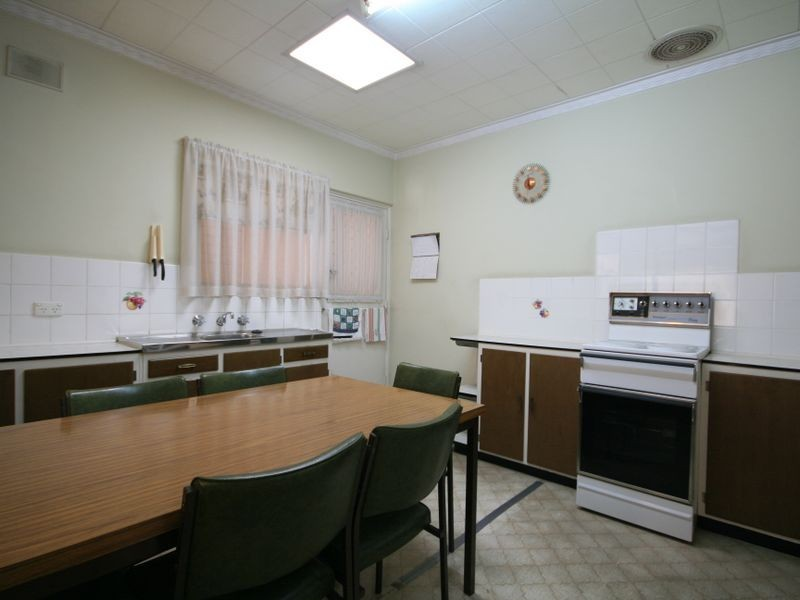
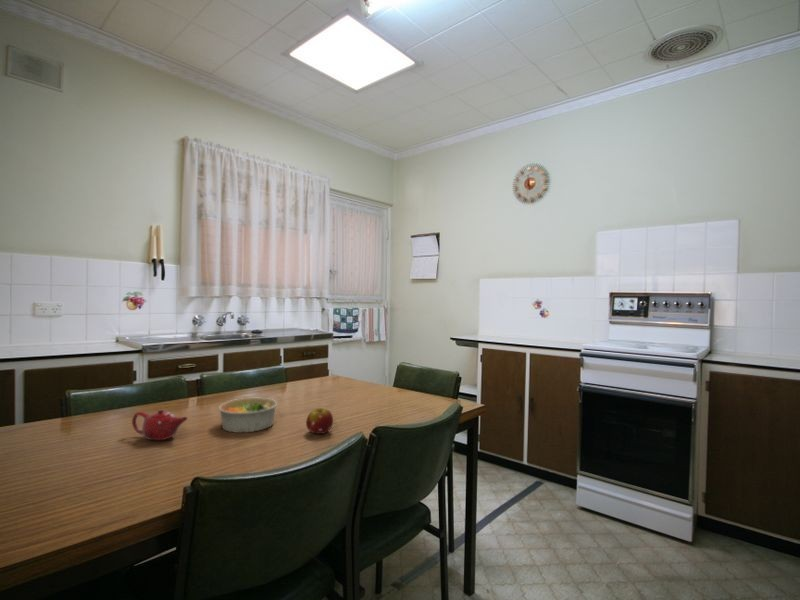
+ fruit (319, 420)
+ bowl (248, 413)
+ teapot (159, 423)
